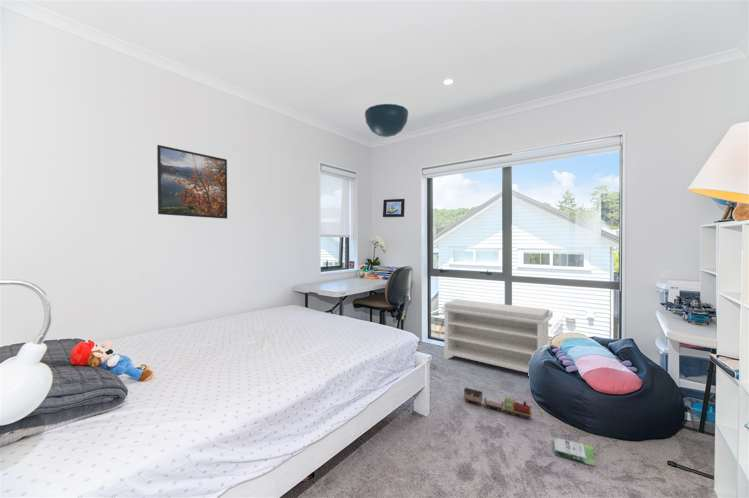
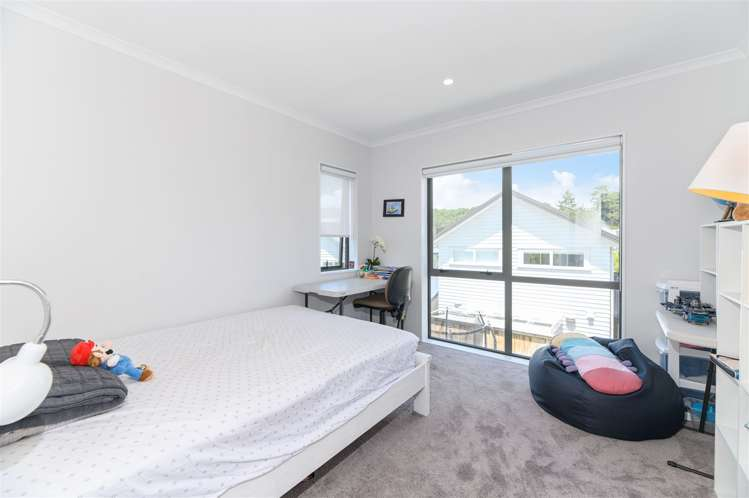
- toy train (496, 403)
- ceiling light (386, 124)
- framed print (195, 184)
- box (573, 450)
- bench (493, 334)
